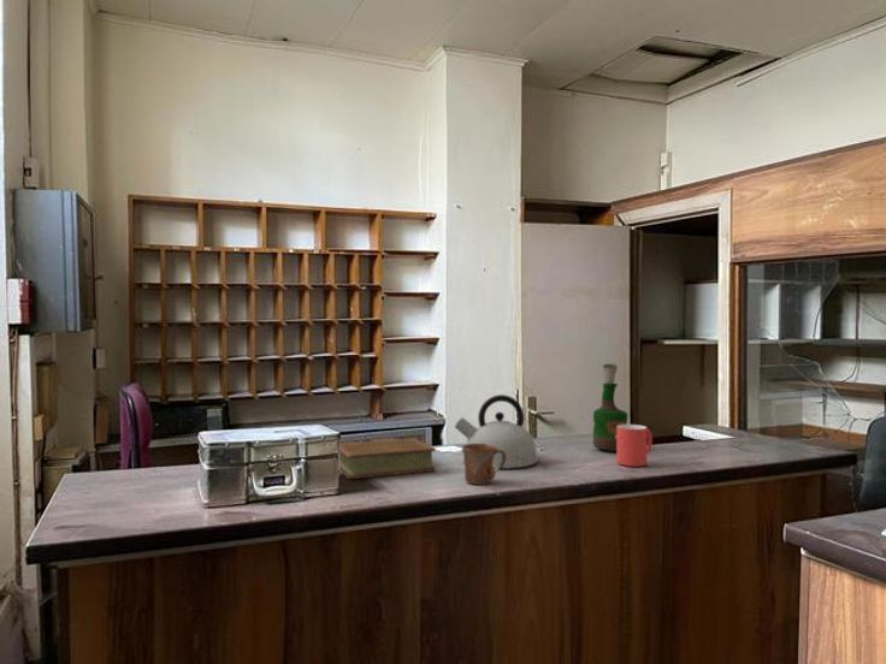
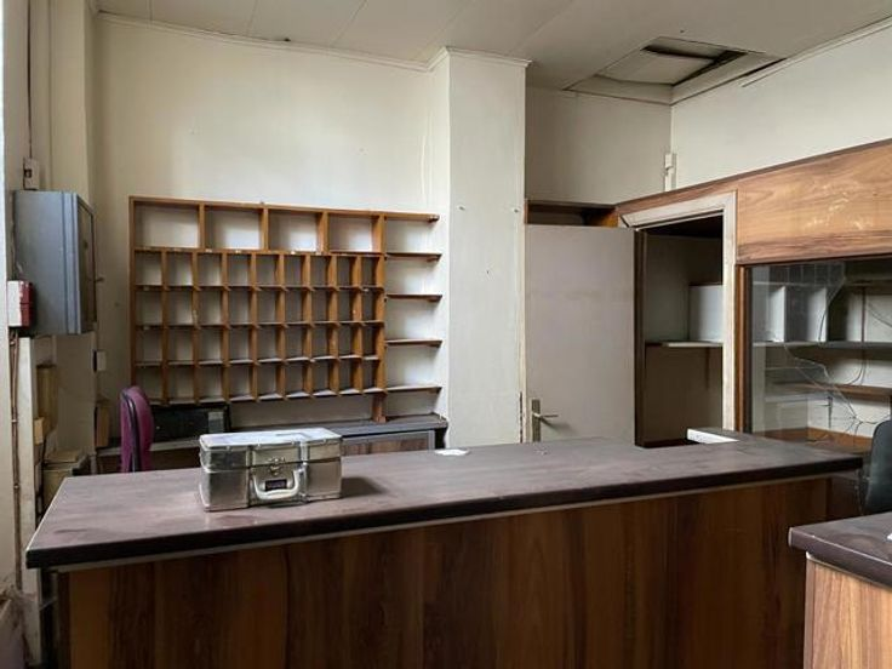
- book (383, 456)
- grog bottle (610, 407)
- mug (484, 463)
- mug (636, 444)
- kettle (496, 427)
